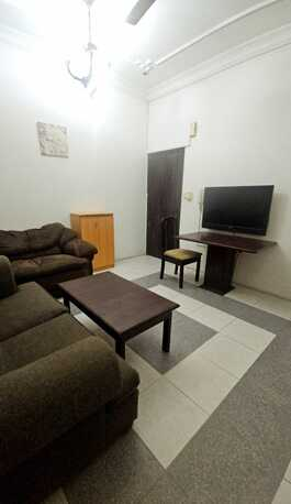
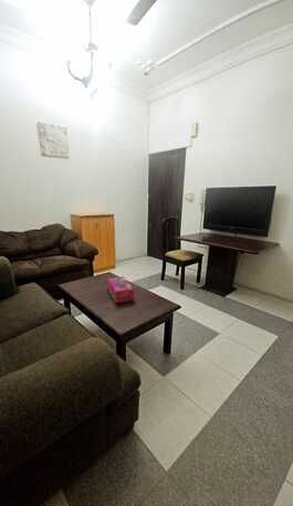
+ tissue box (119, 288)
